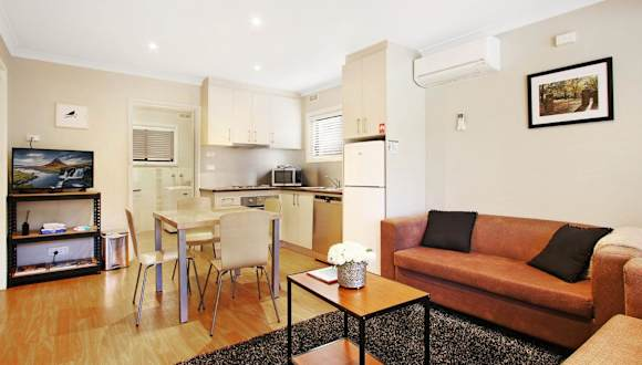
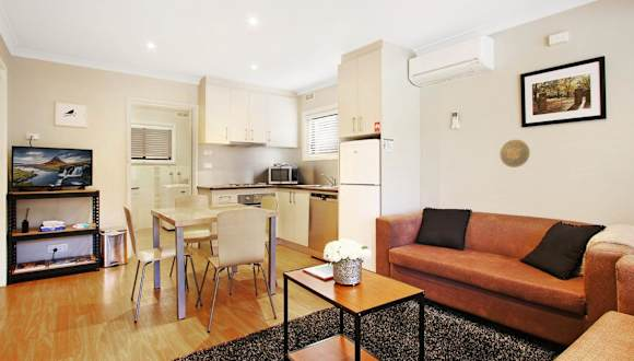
+ decorative plate (514, 153)
